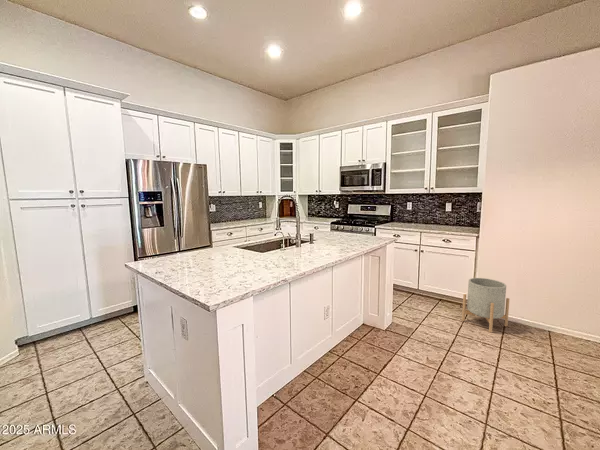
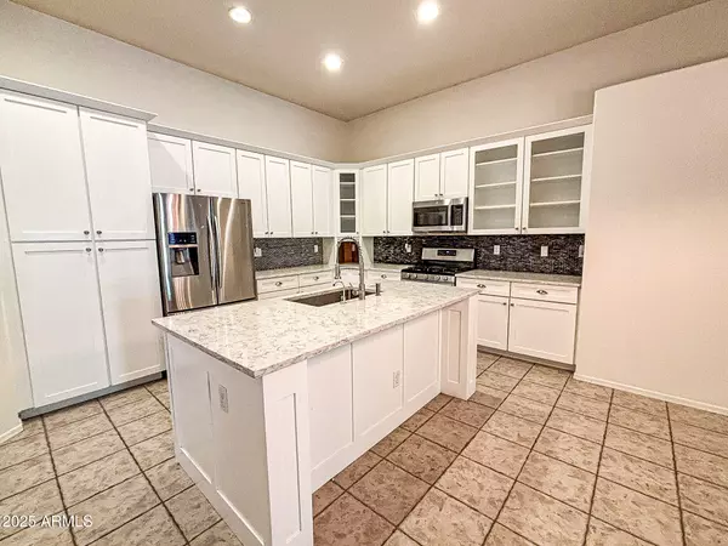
- planter (485, 303)
